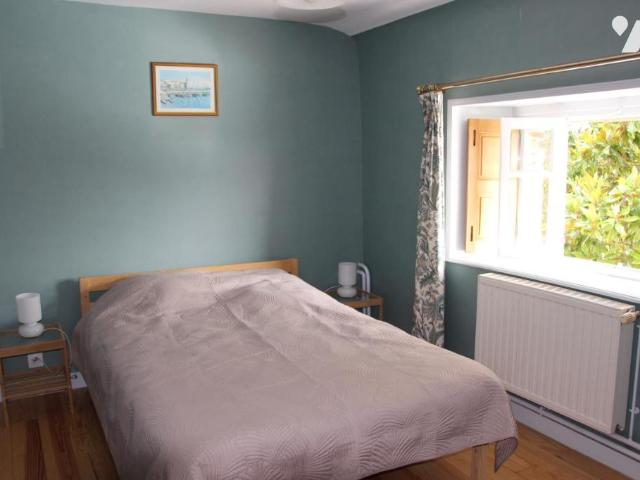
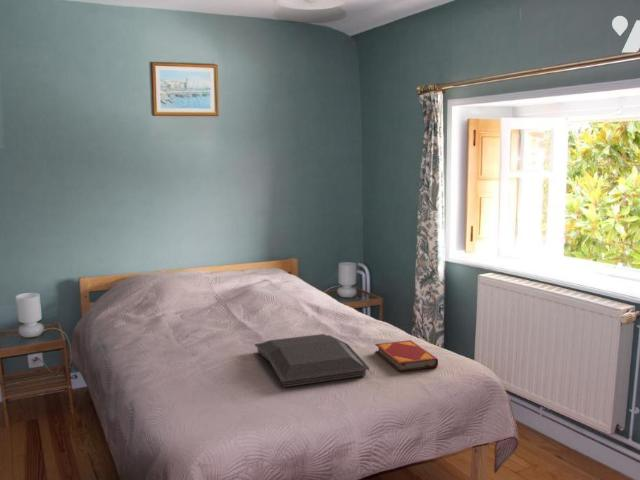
+ serving tray (308, 353)
+ hardback book (405, 355)
